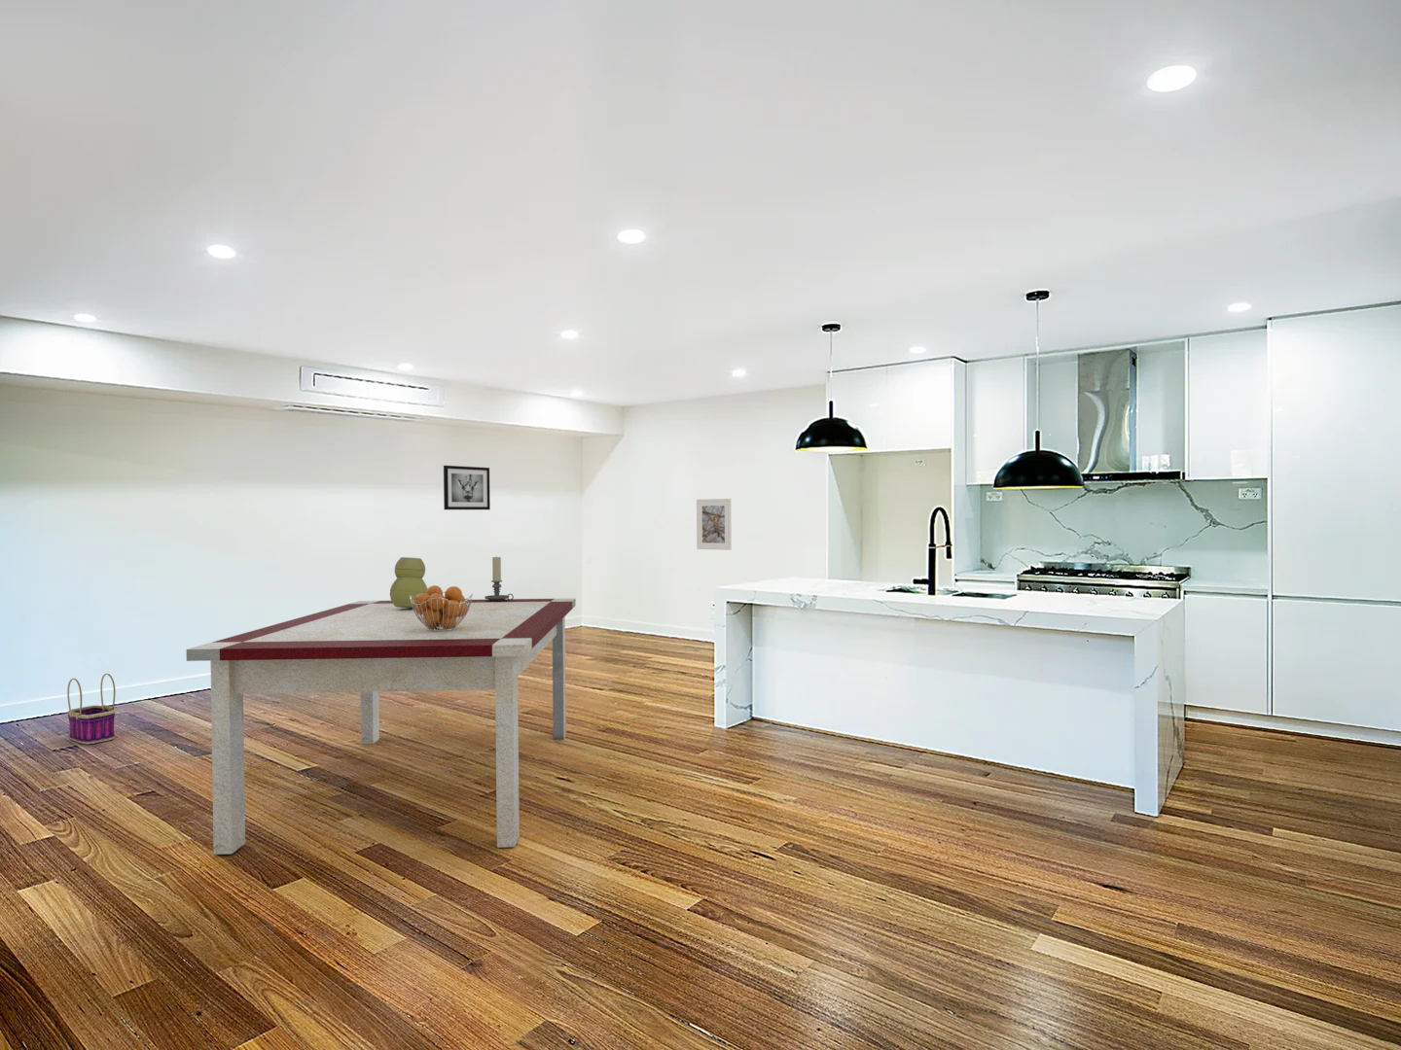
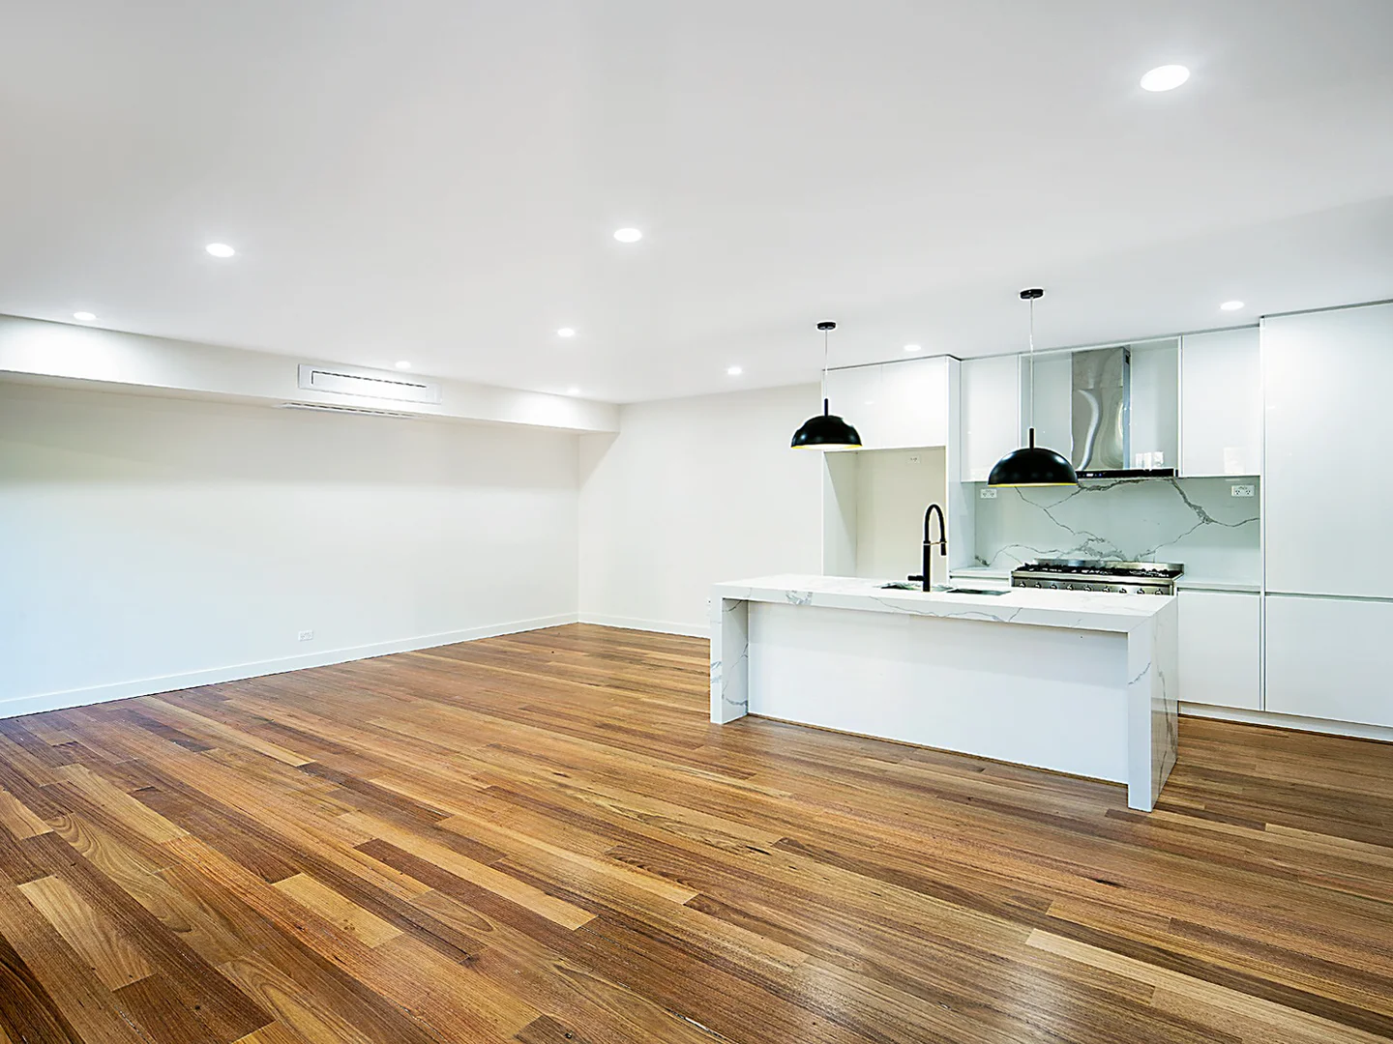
- fruit basket (441, 607)
- wall art (467, 489)
- dining table (425, 690)
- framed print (713, 524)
- basket (90, 707)
- vase (408, 582)
- candle holder (499, 578)
